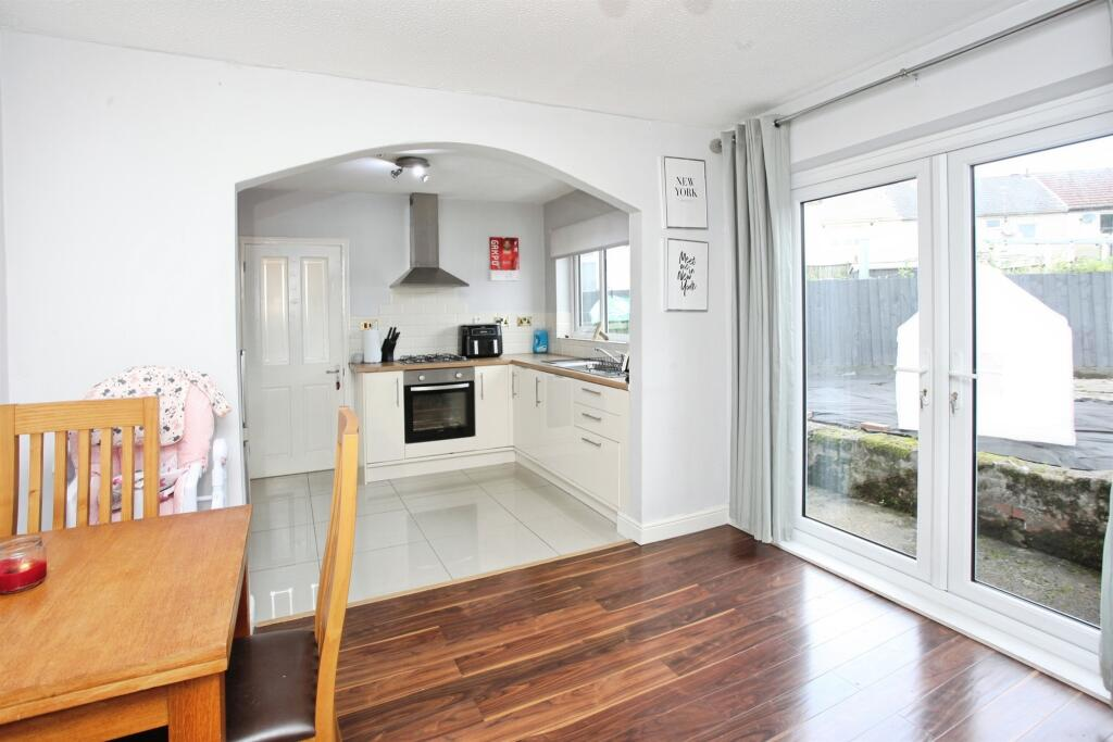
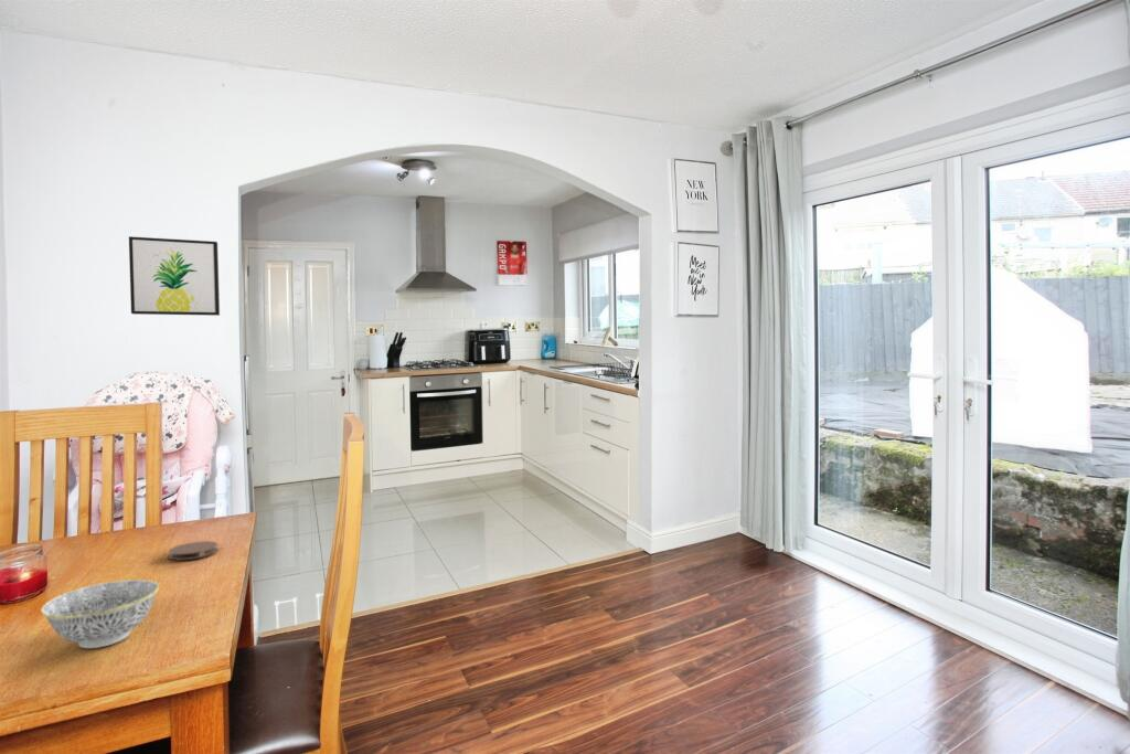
+ wall art (175, 277)
+ coaster (193, 550)
+ bowl (103, 617)
